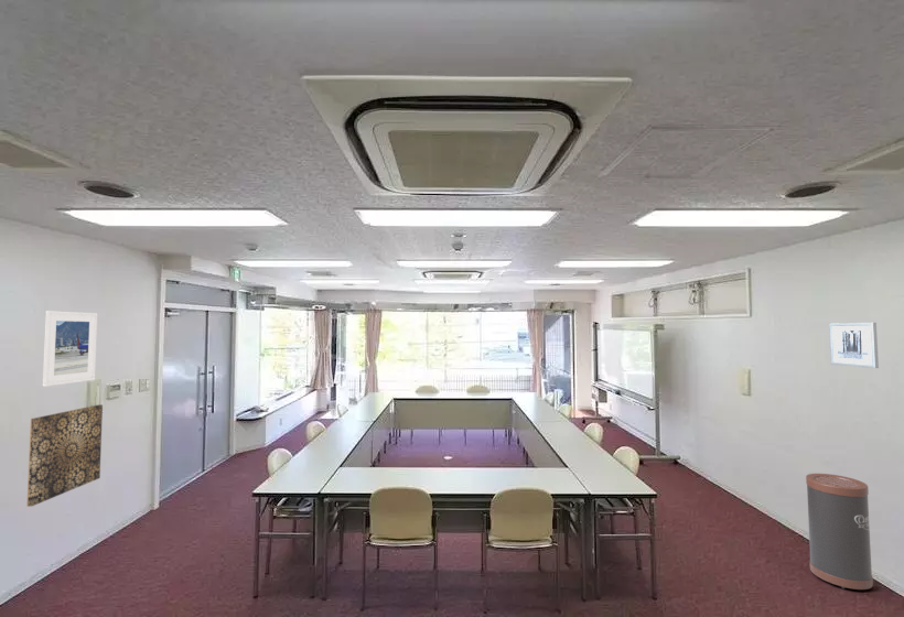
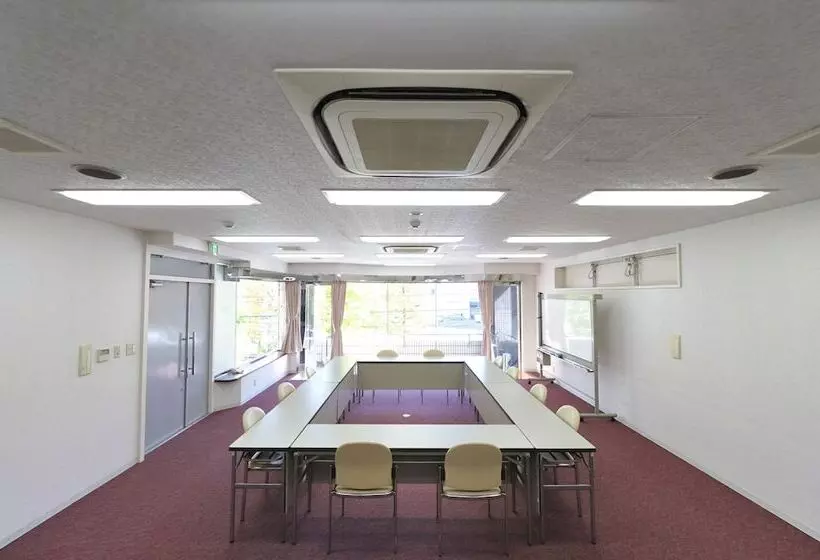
- wall art (67, 451)
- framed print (72, 347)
- trash can (838, 529)
- wall art (852, 344)
